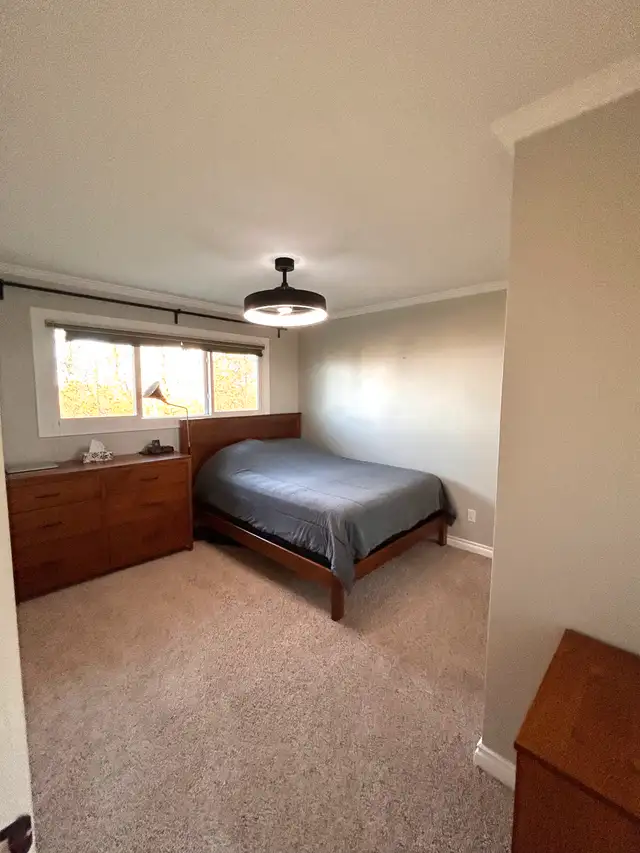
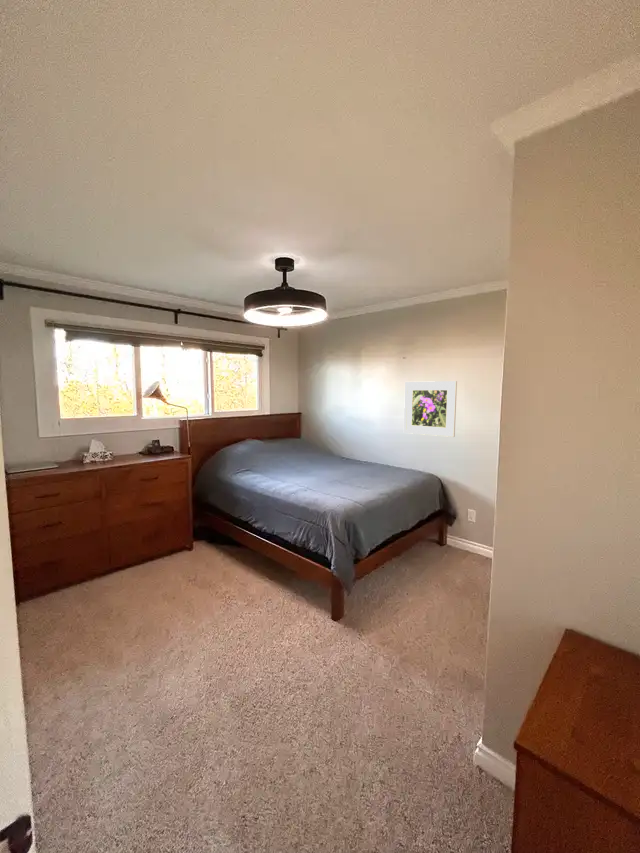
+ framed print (428, 408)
